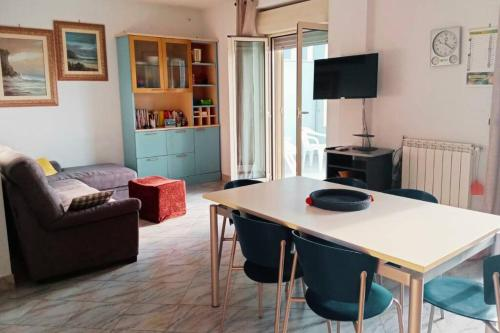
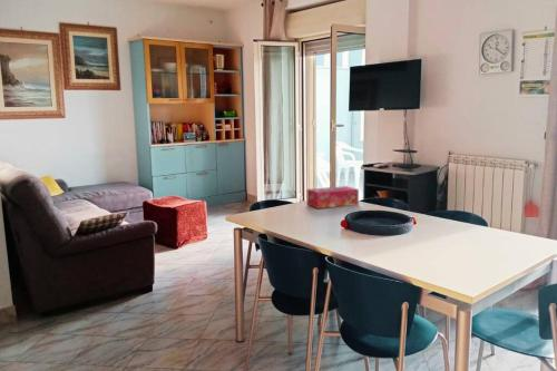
+ tissue box (332, 196)
